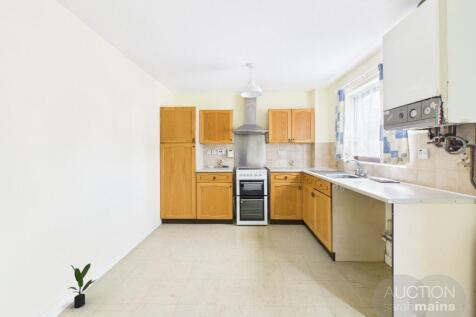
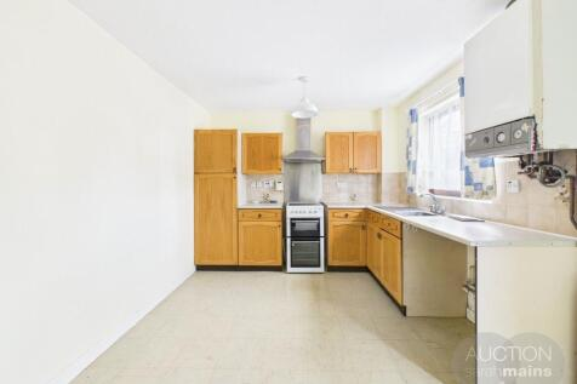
- potted plant (82, 282)
